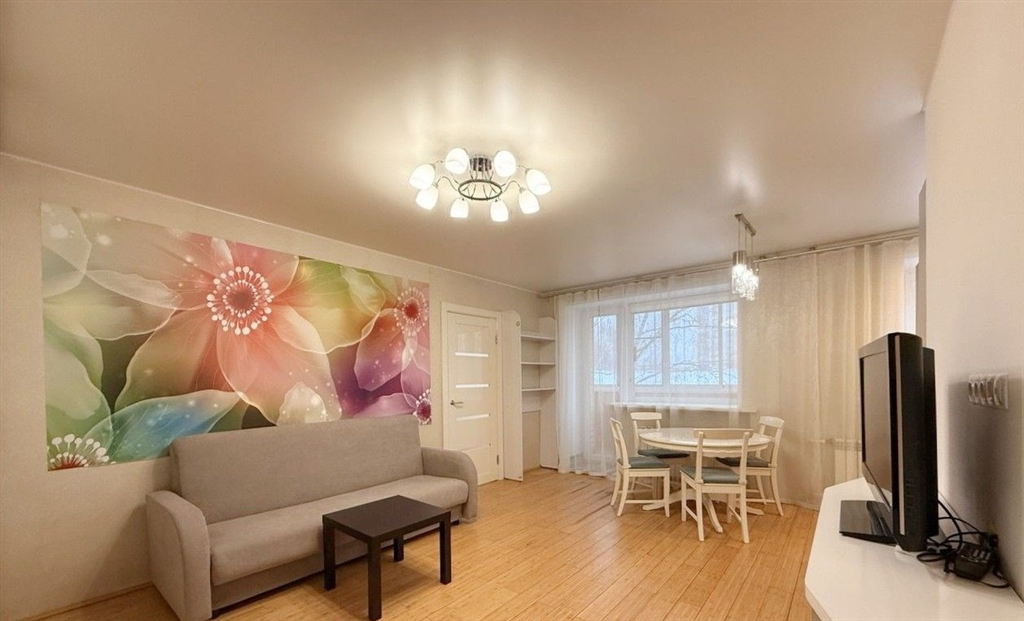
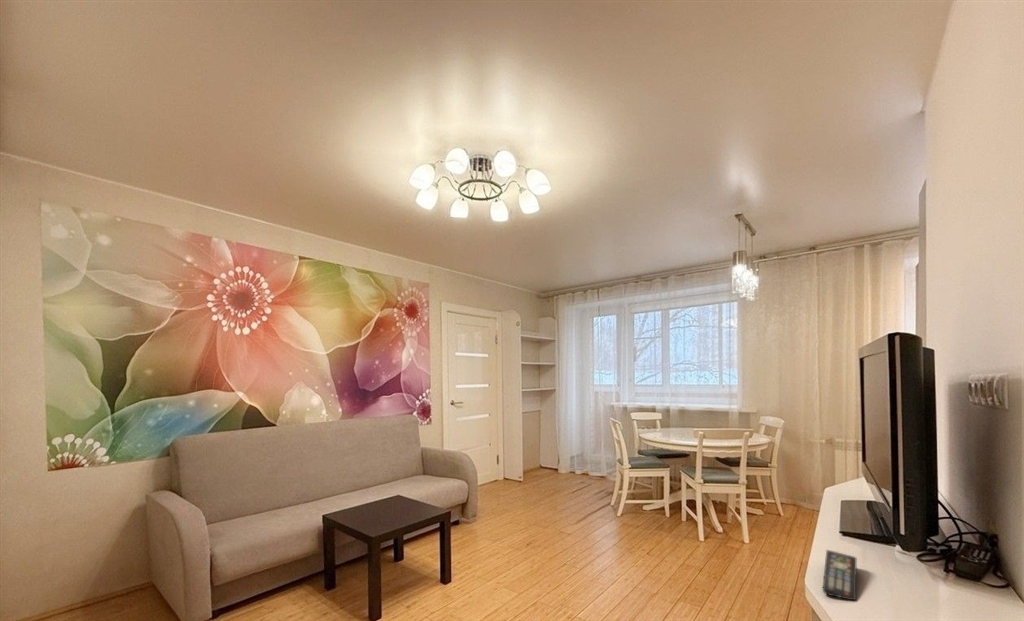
+ remote control (840, 573)
